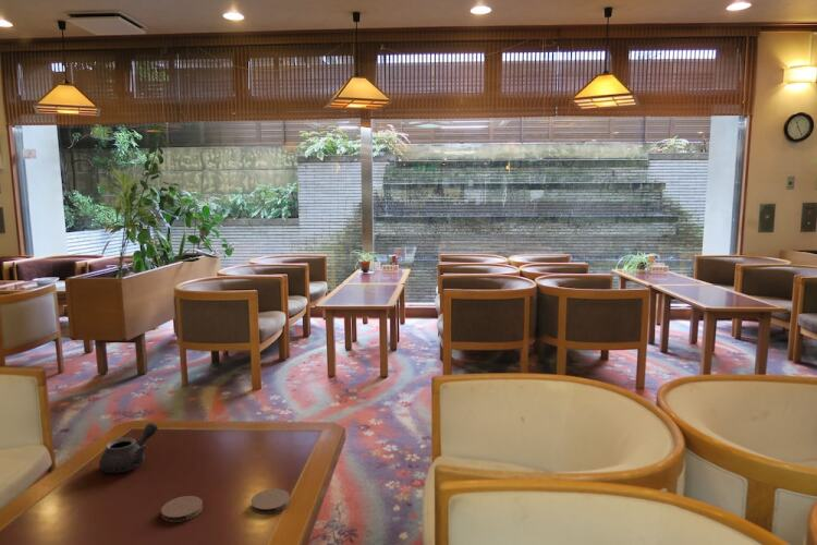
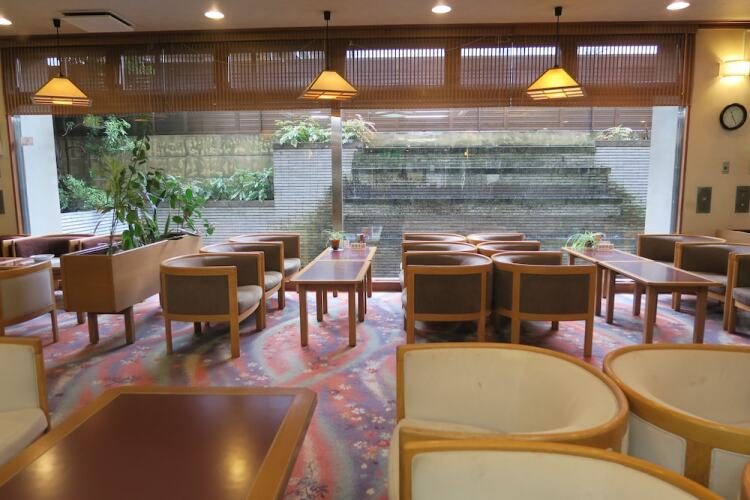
- coaster (270, 500)
- coaster (182, 508)
- teapot (133, 447)
